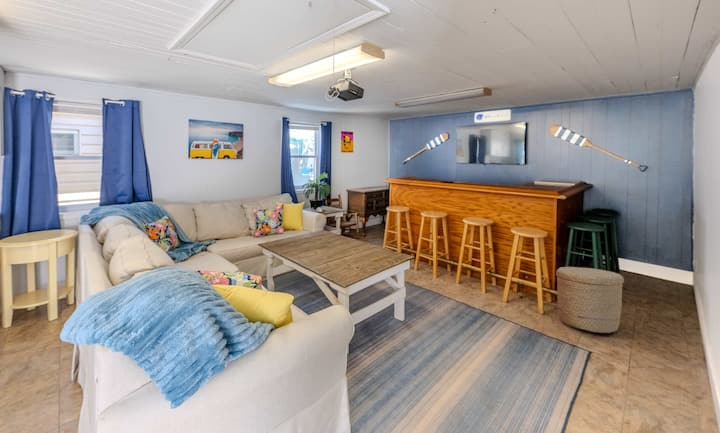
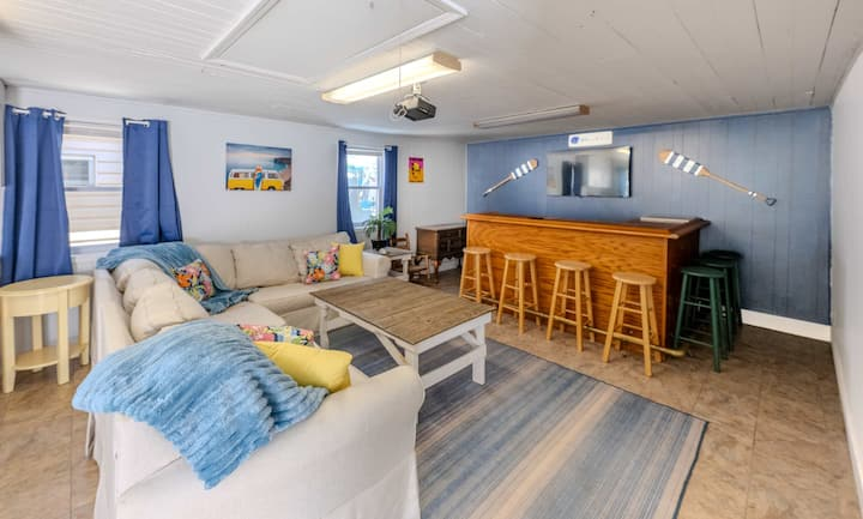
- woven basket (587, 297)
